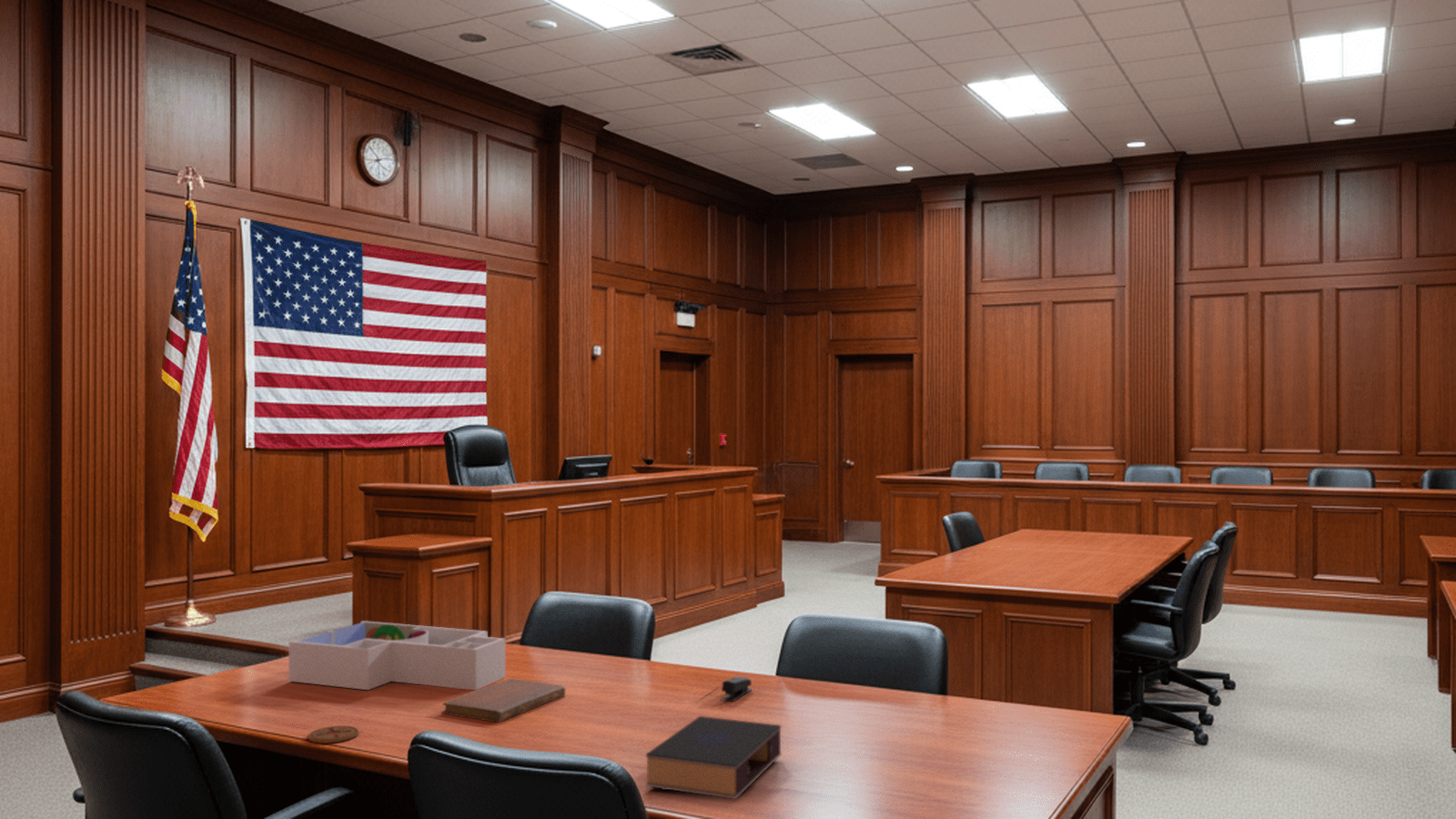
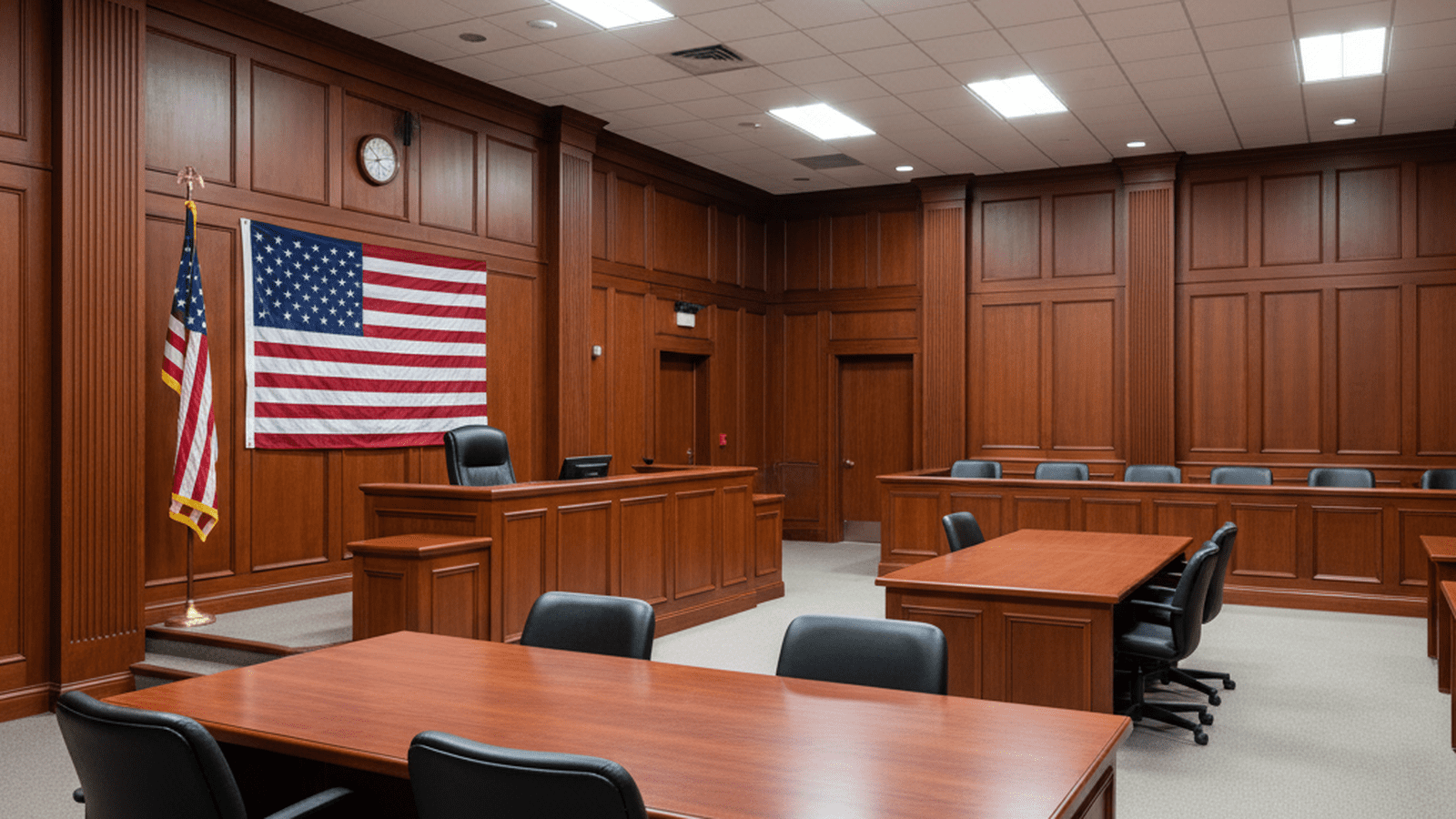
- book (716, 756)
- coaster (333, 733)
- notebook (505, 699)
- desk organizer (405, 657)
- stapler (736, 685)
